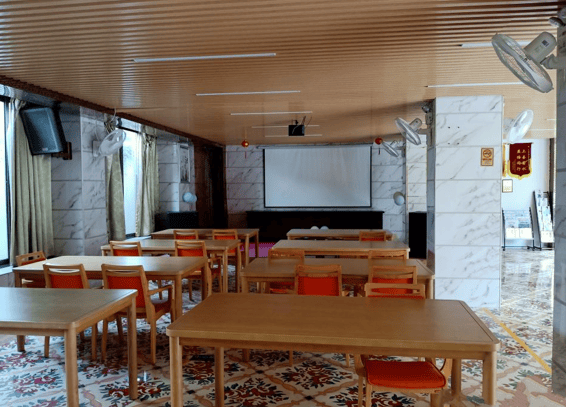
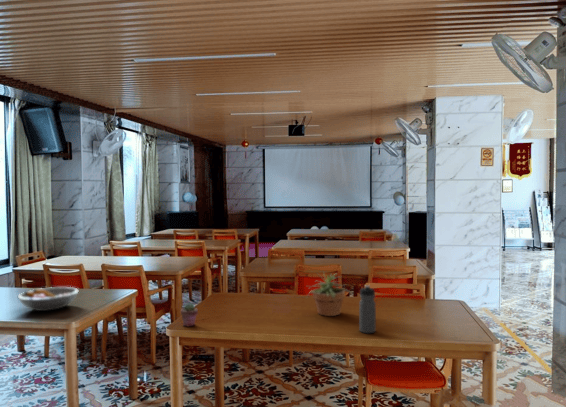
+ fruit bowl (49, 298)
+ potted succulent (189, 314)
+ potted plant (328, 292)
+ water bottle (367, 308)
